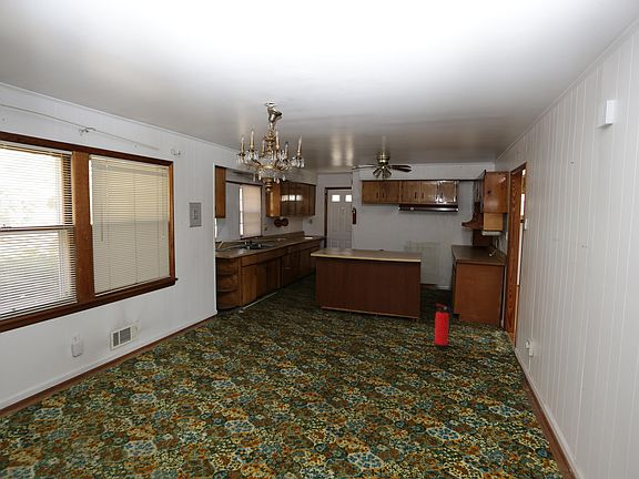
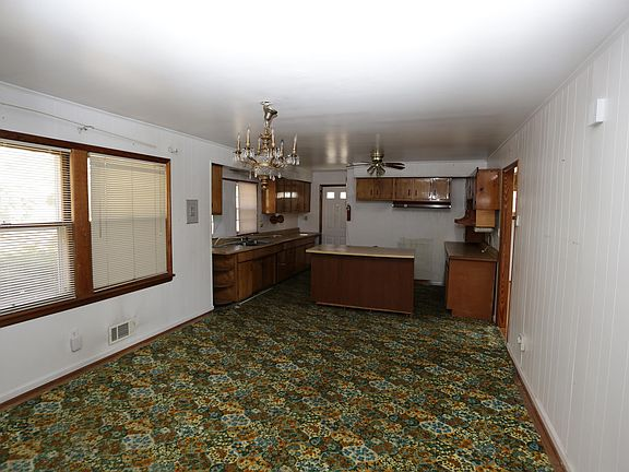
- fire extinguisher (444, 324)
